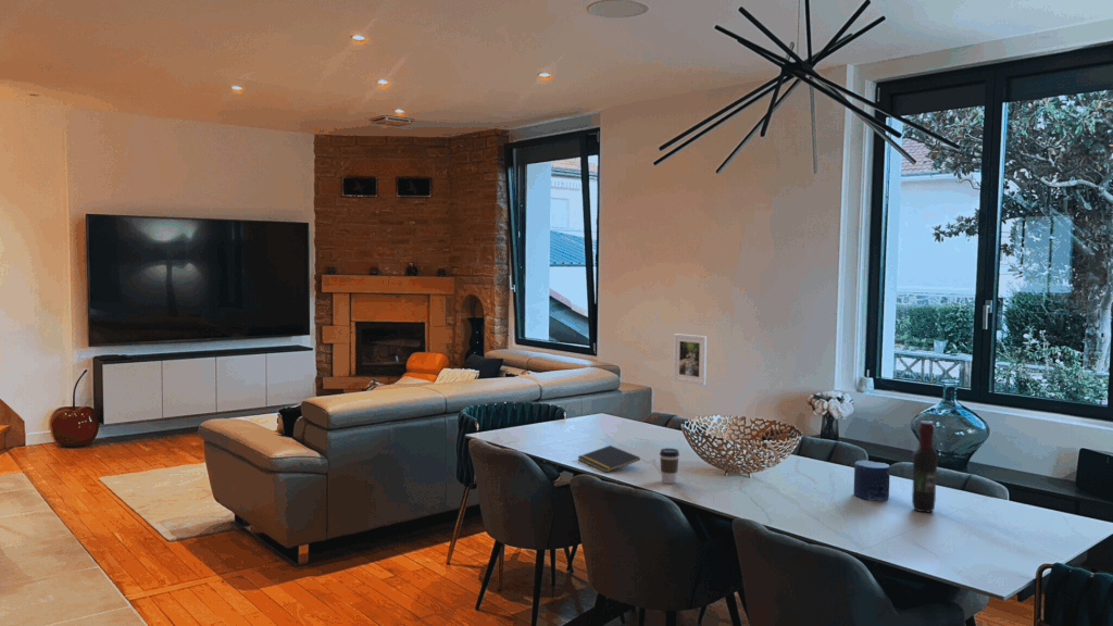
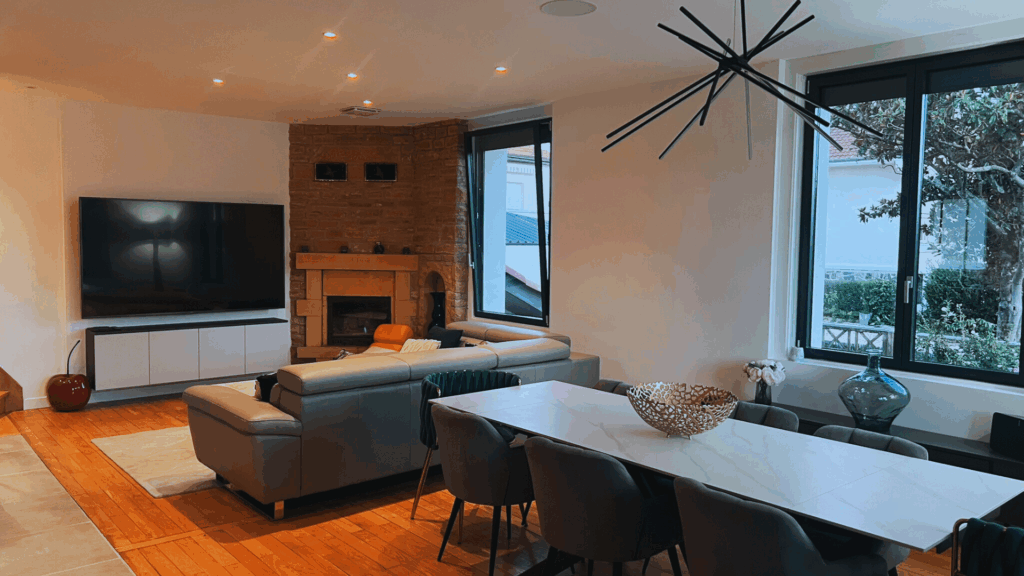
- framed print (689, 359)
- coffee cup (668, 465)
- candle (871, 479)
- wine bottle (924, 465)
- notepad (608, 458)
